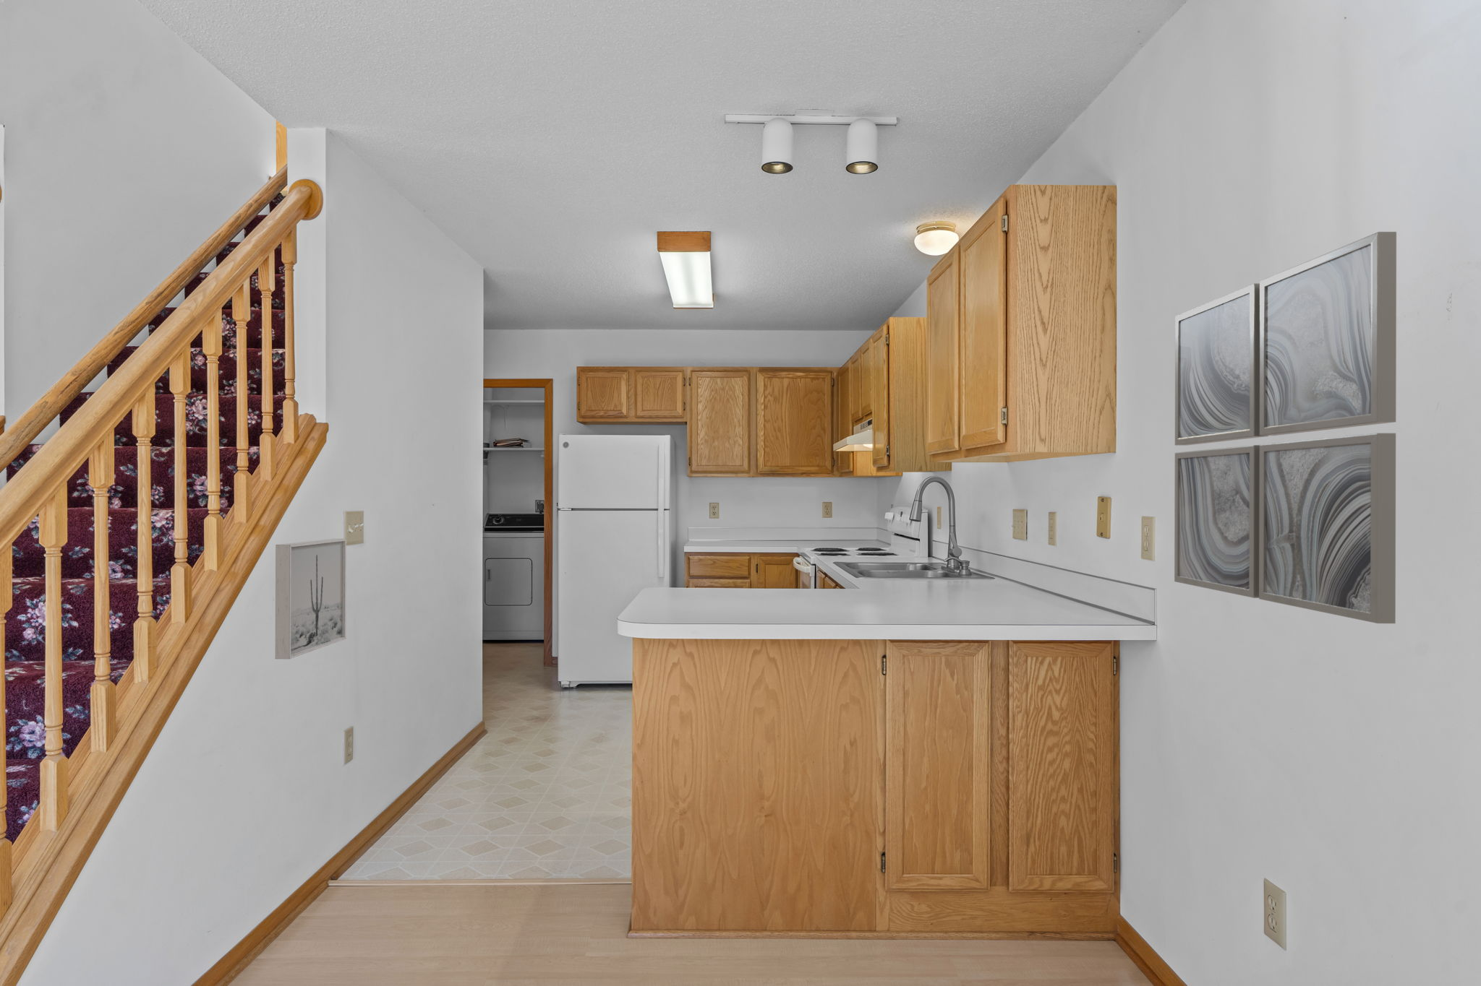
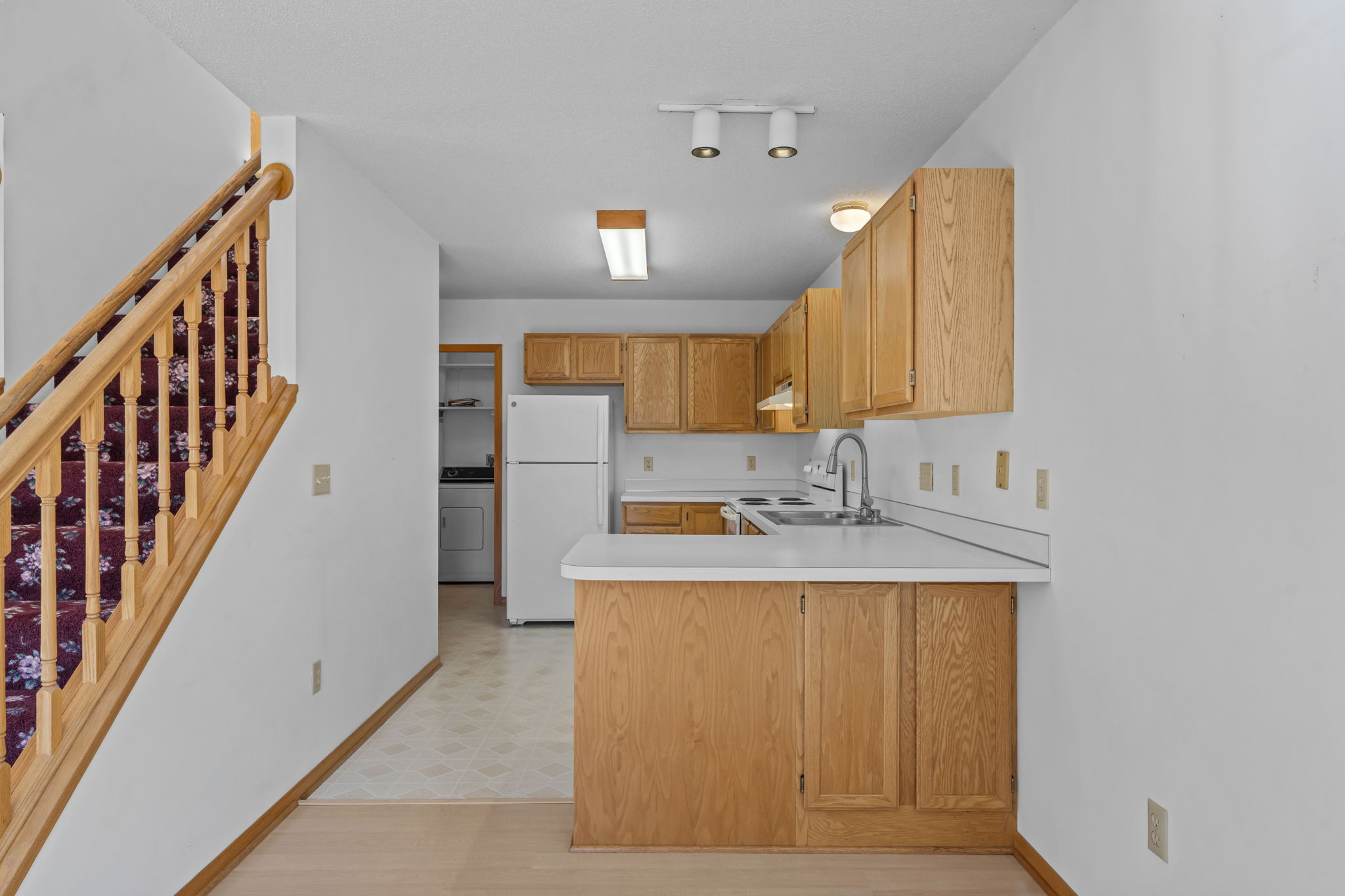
- wall art (313, 594)
- wall art (1263, 436)
